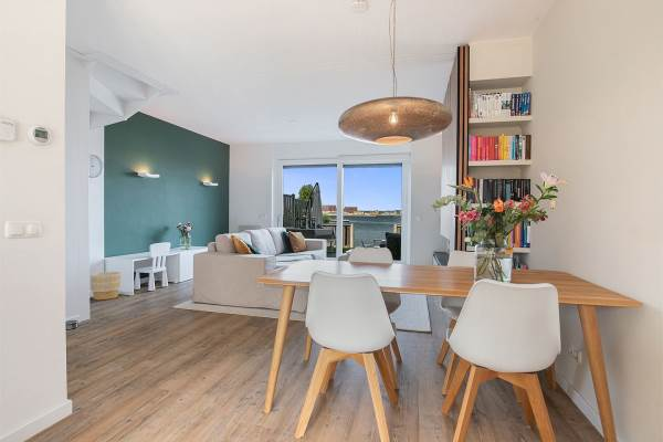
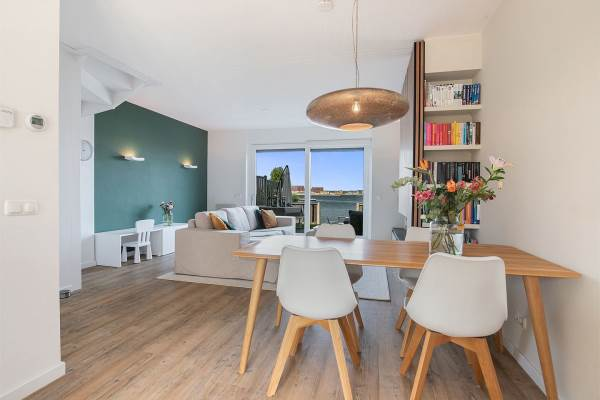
- planter (105, 285)
